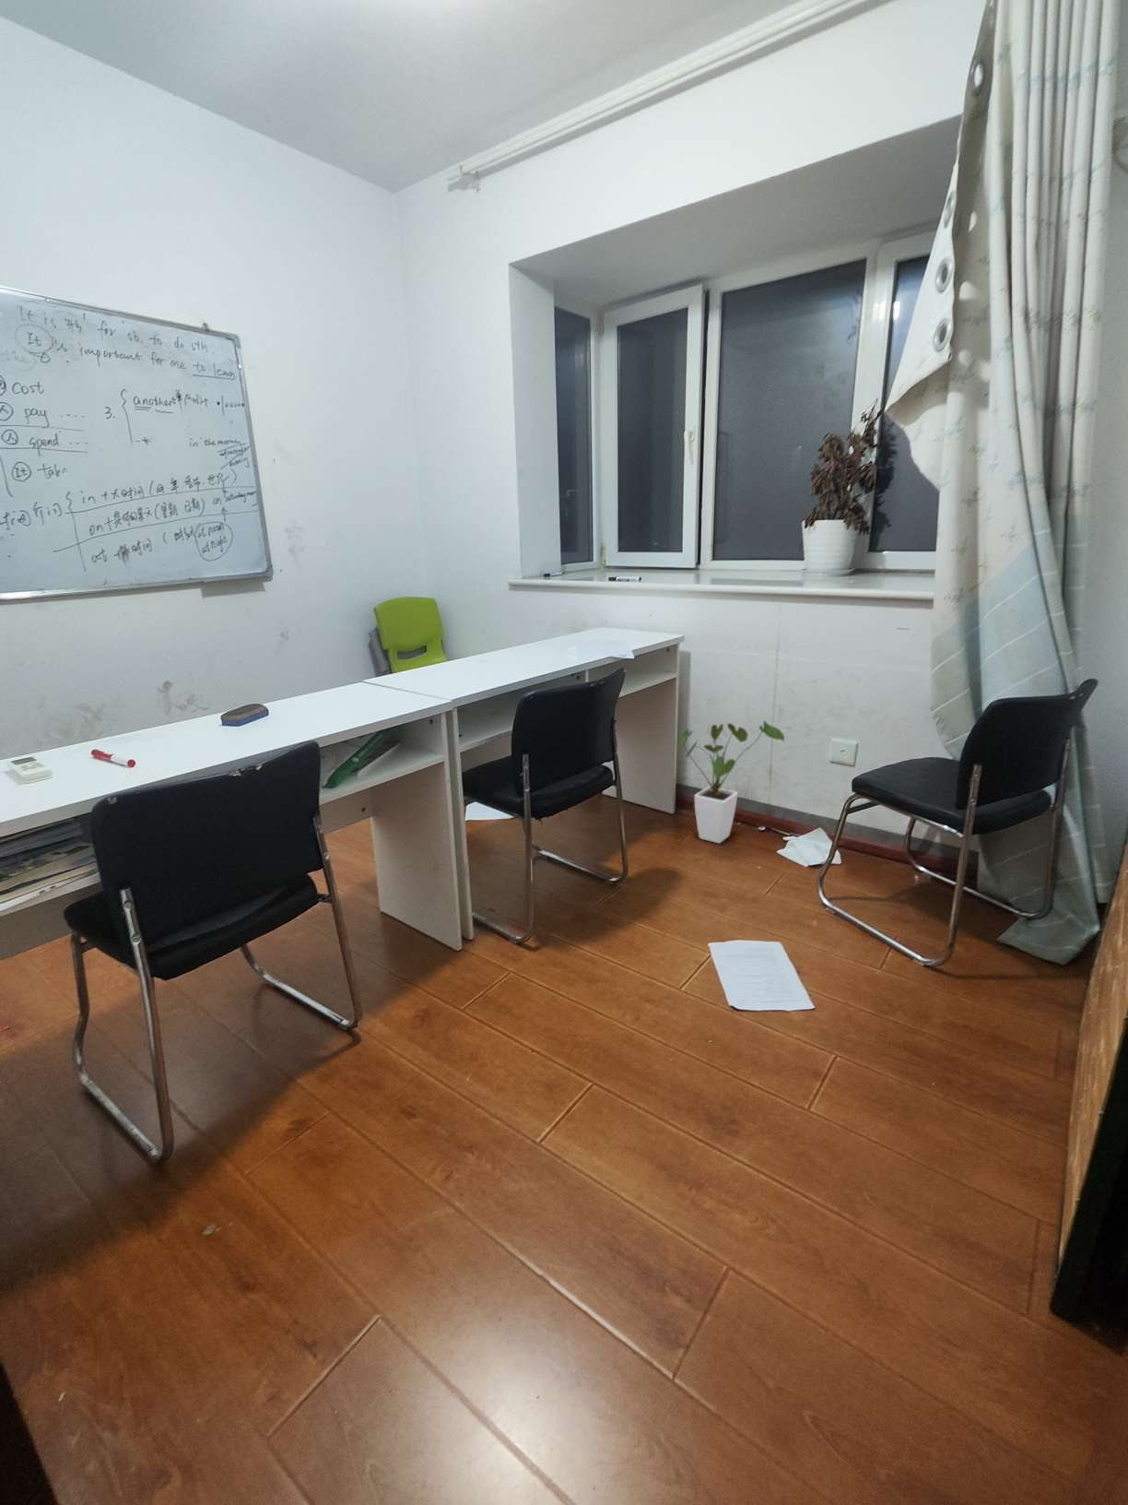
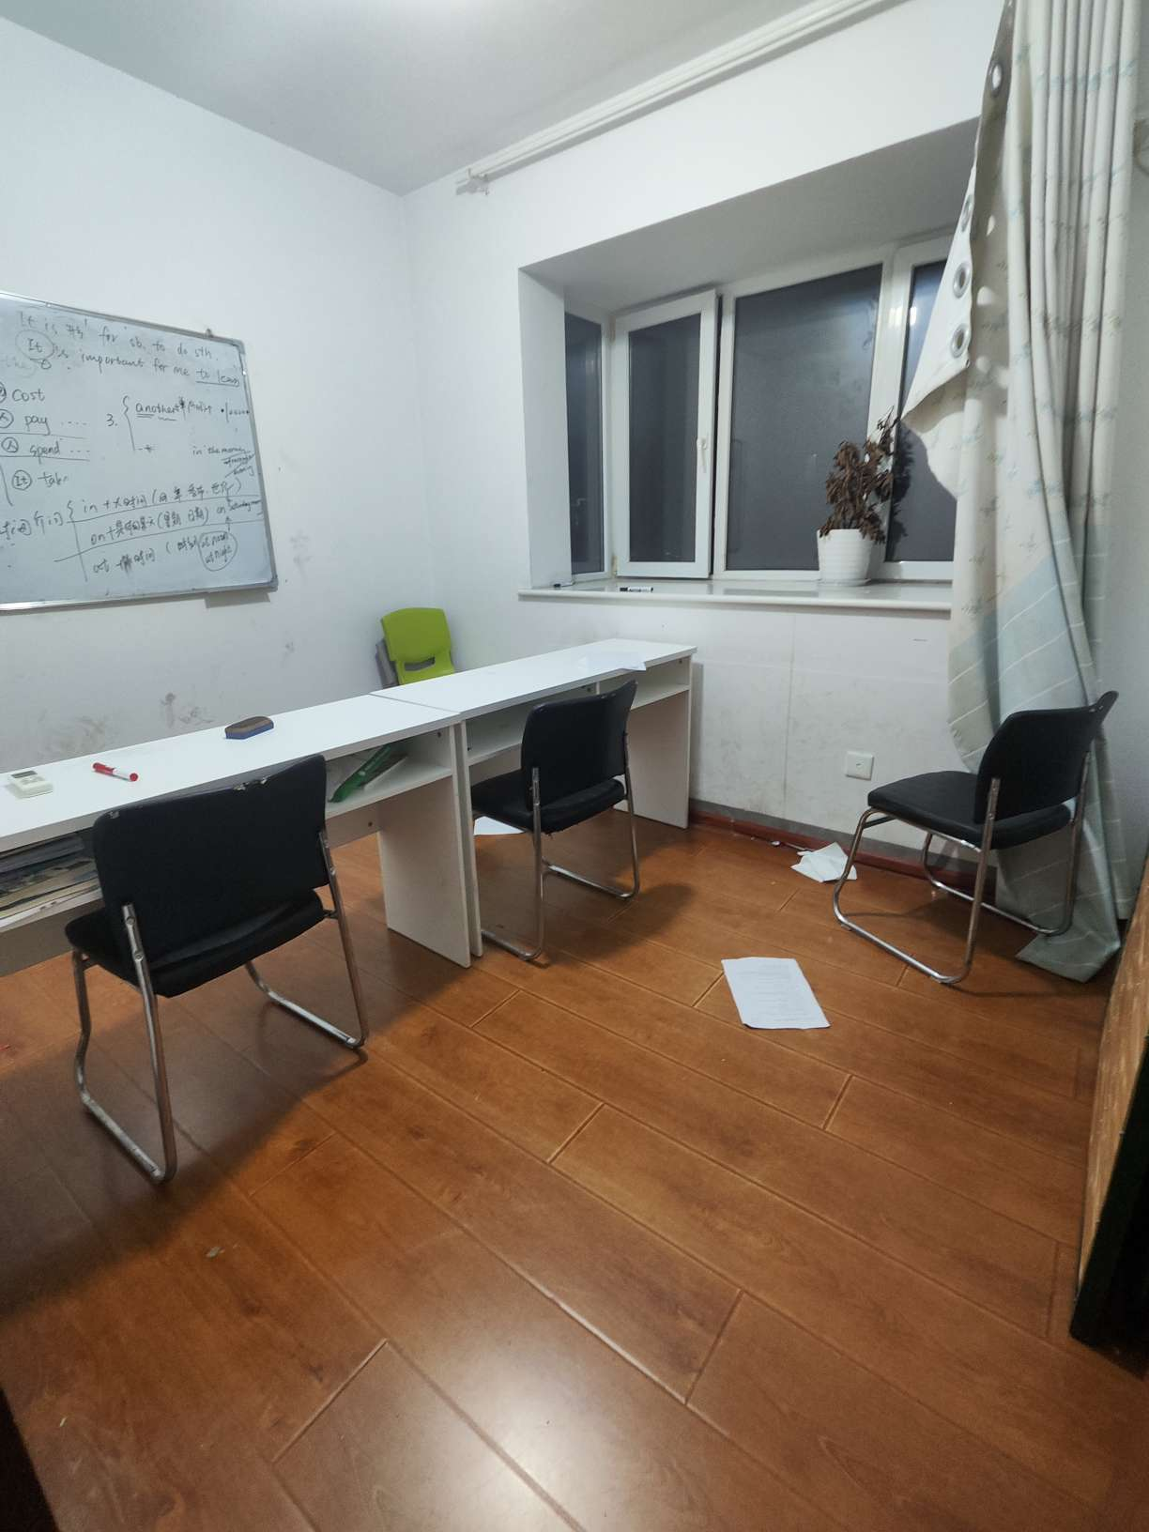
- house plant (723, 782)
